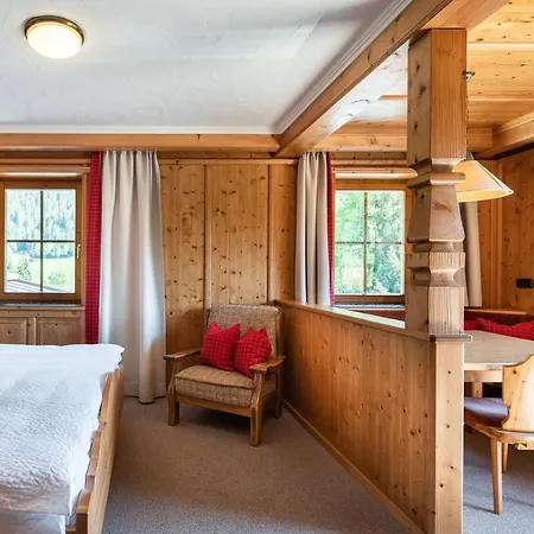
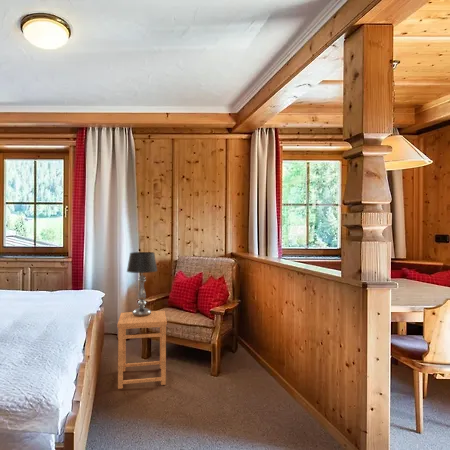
+ side table (142, 337)
+ table lamp (142, 283)
